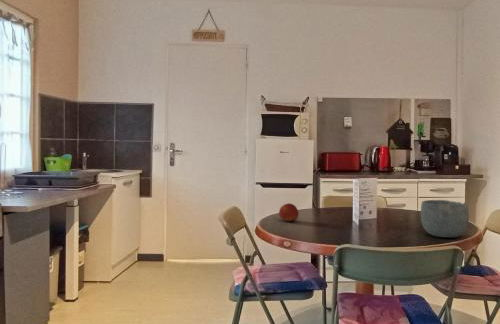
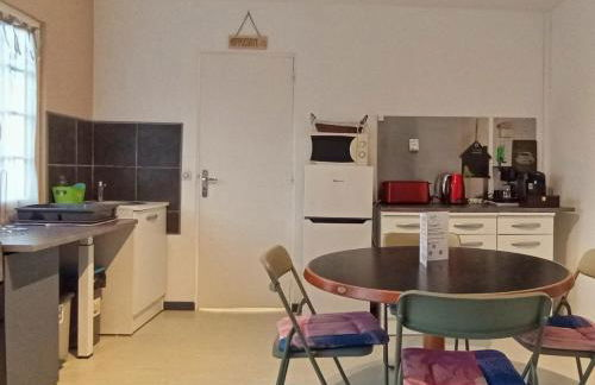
- fruit (288, 212)
- bowl (443, 219)
